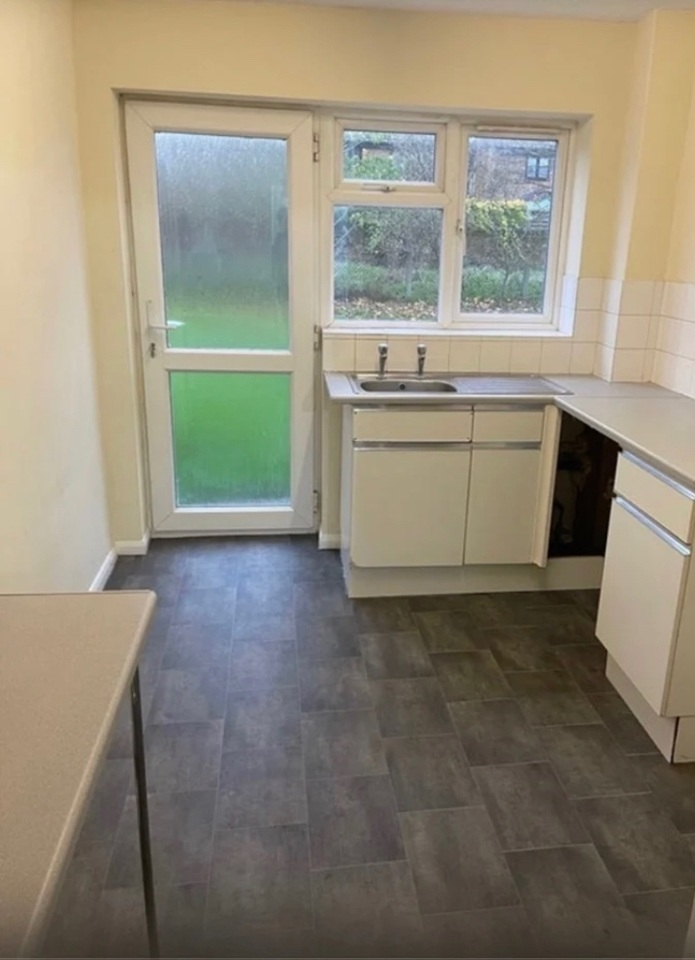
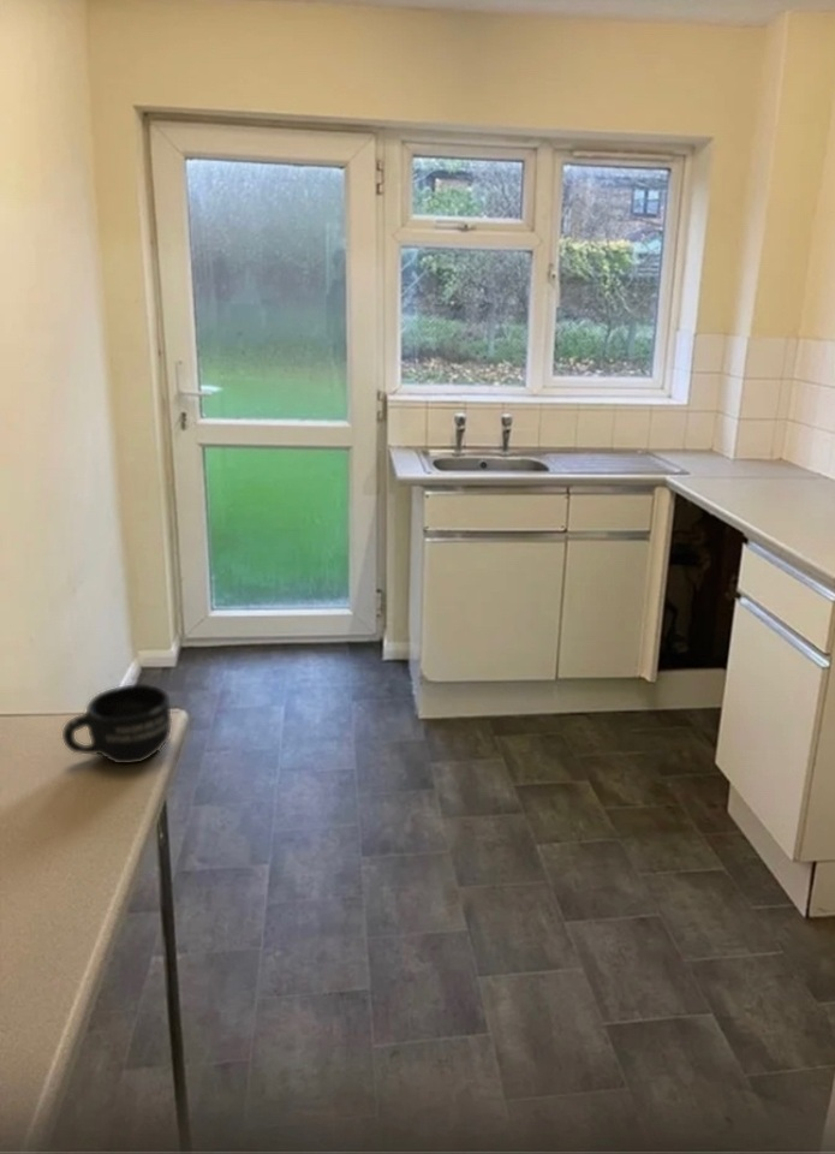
+ mug (118, 727)
